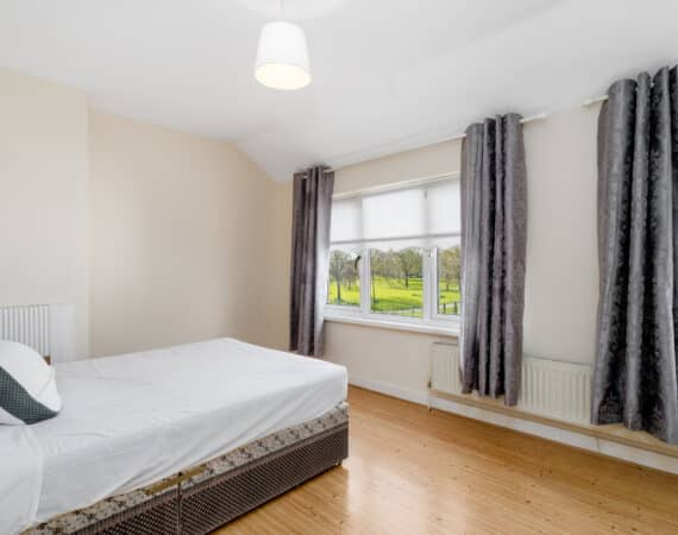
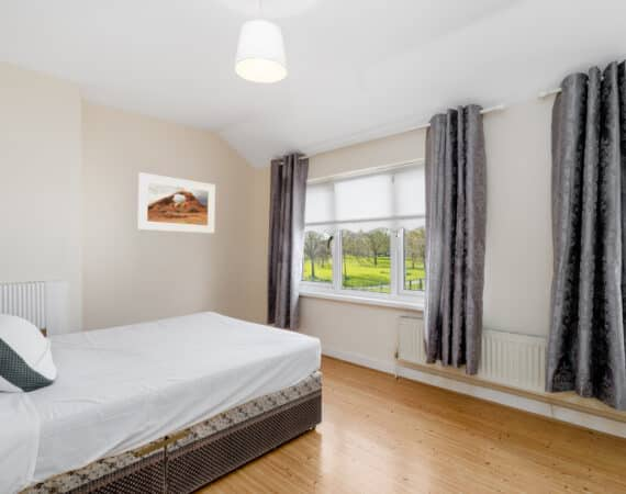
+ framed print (179, 205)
